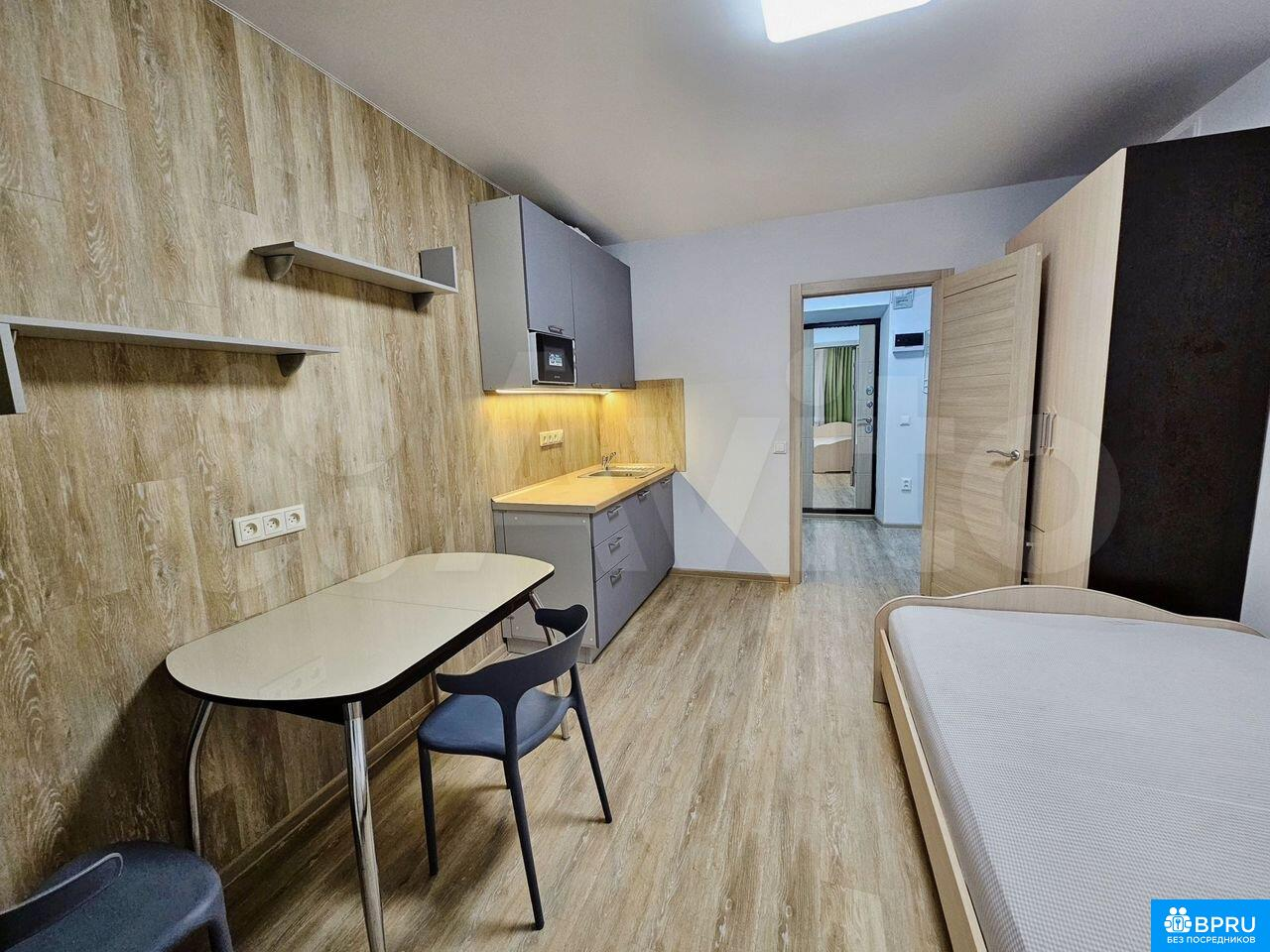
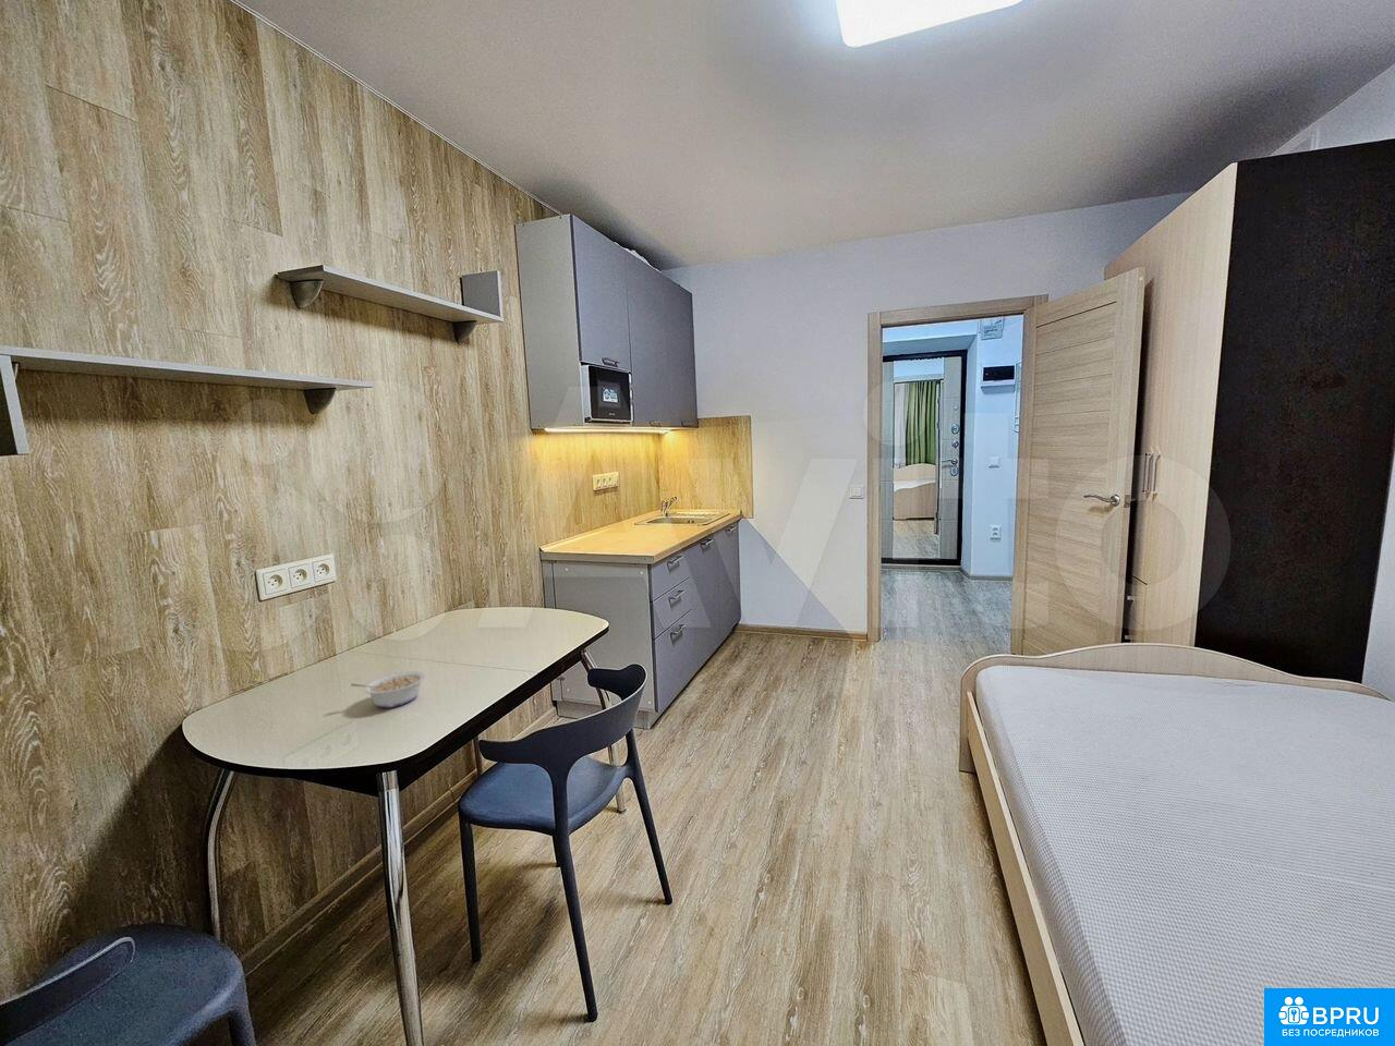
+ legume (393, 689)
